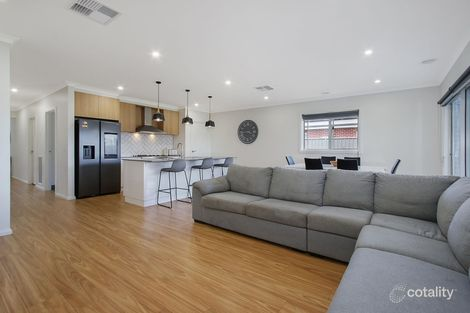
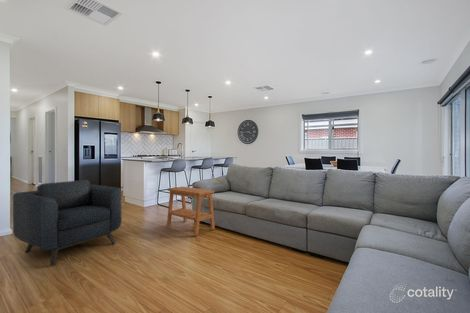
+ side table (189, 209)
+ armchair (72, 214)
